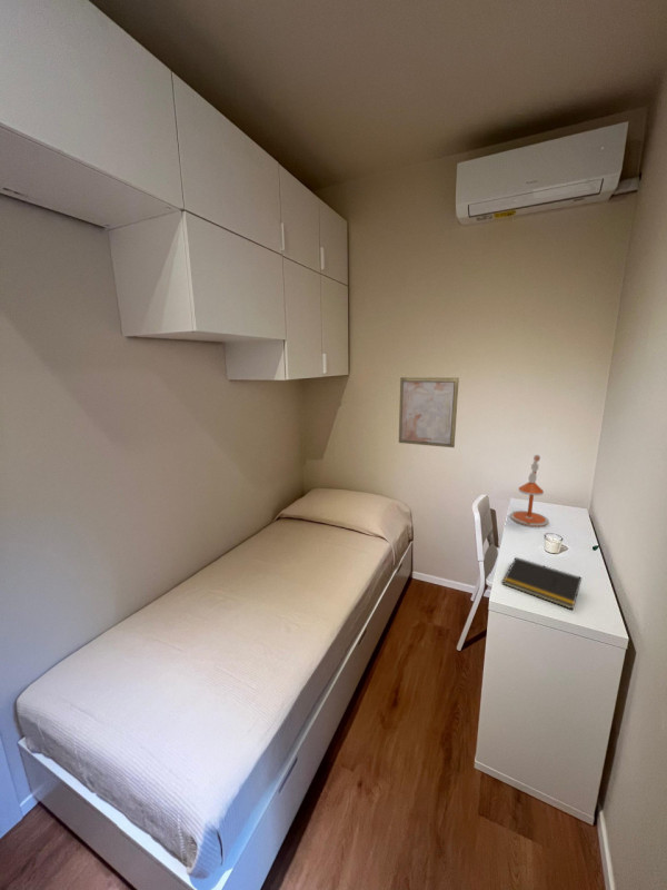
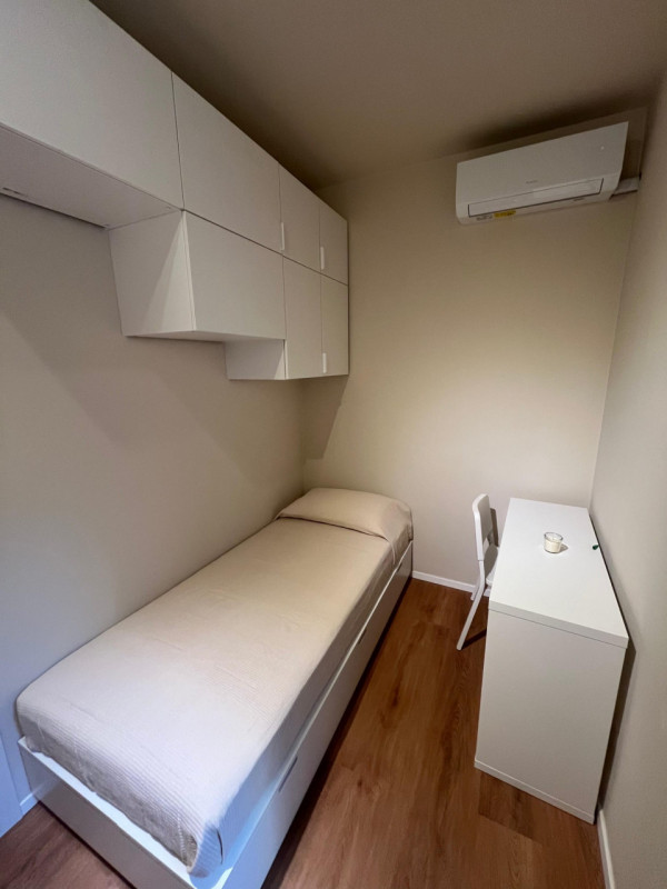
- desk lamp (531, 492)
- notepad (541, 581)
- wall art (426, 412)
